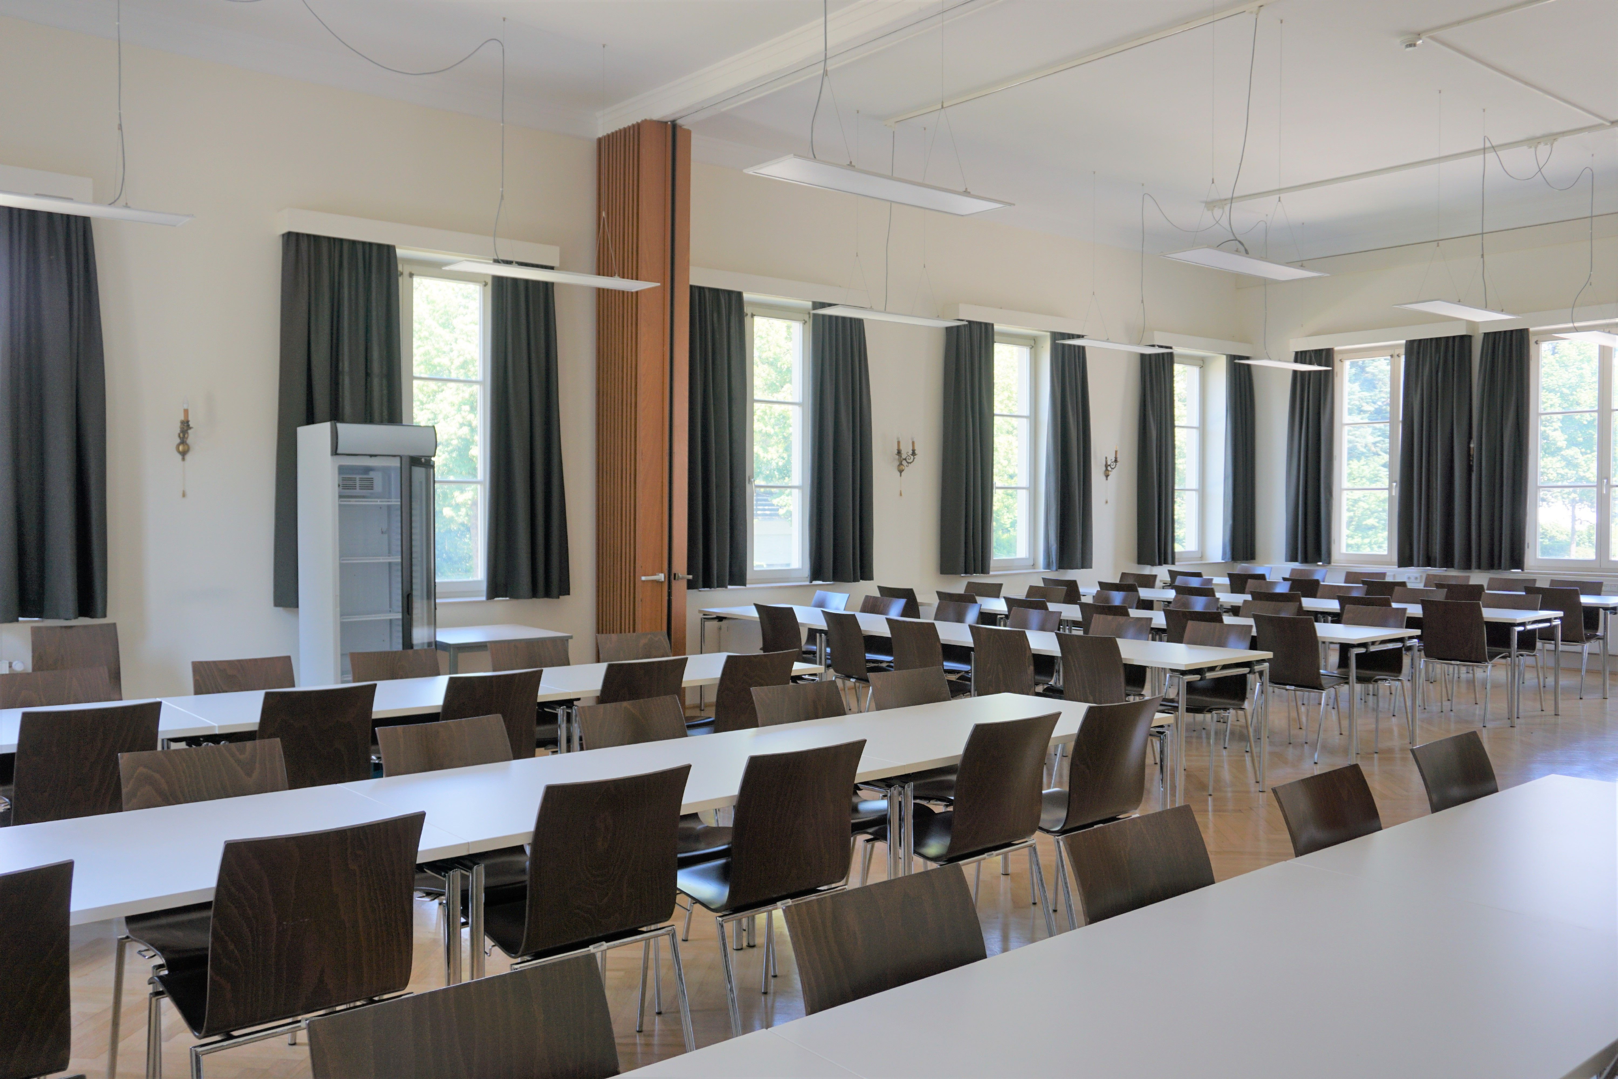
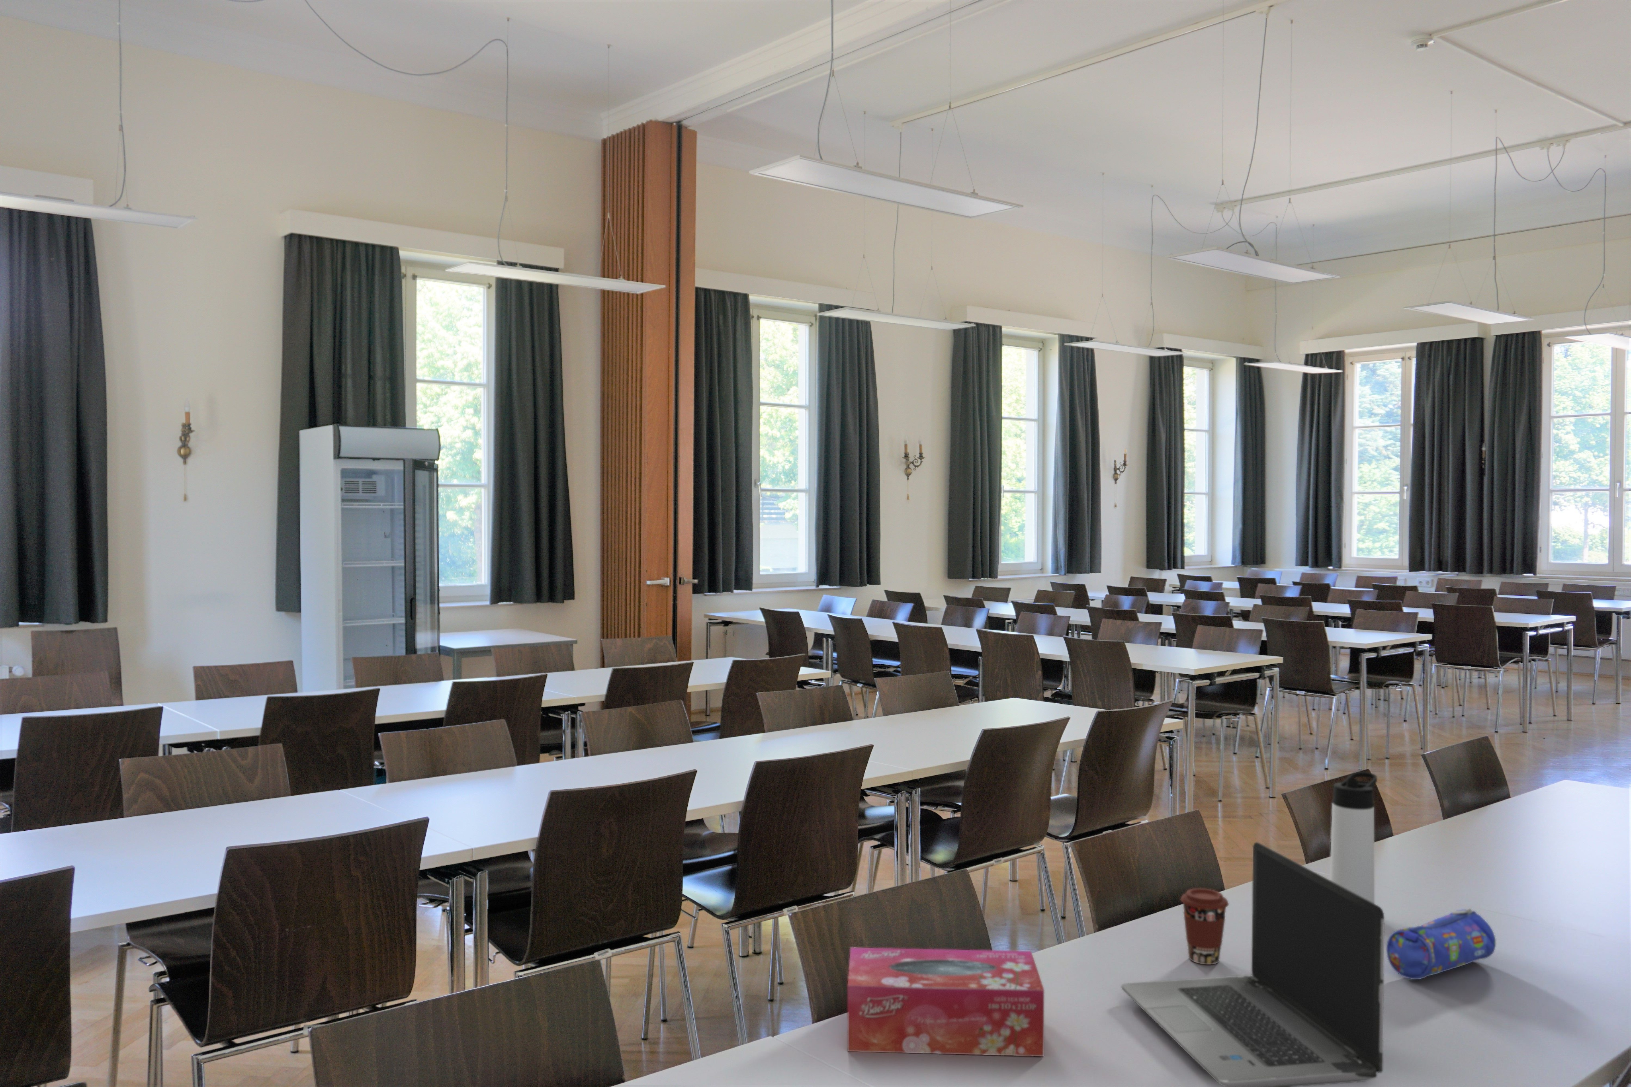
+ pencil case (1442, 943)
+ thermos bottle (1356, 846)
+ coffee cup (1204, 926)
+ laptop computer (1251, 956)
+ tissue box (943, 1000)
